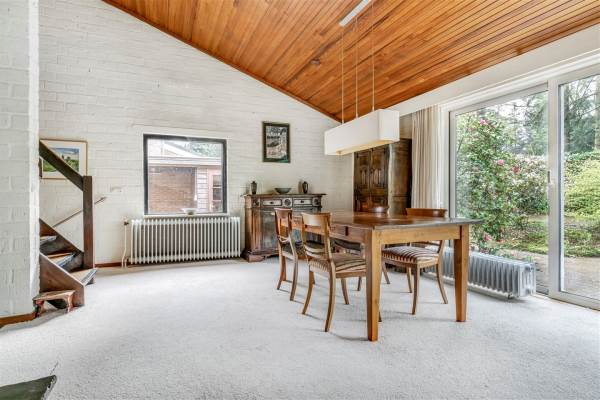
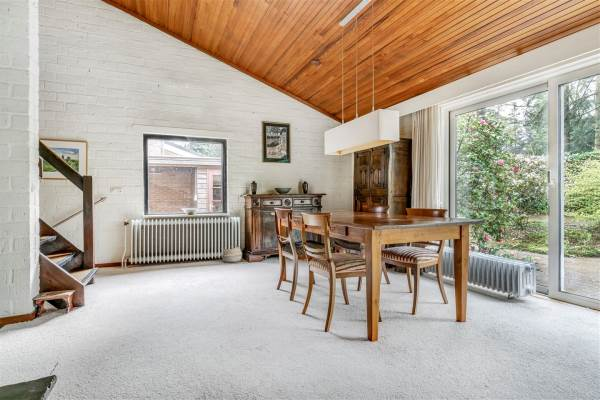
+ woven basket (231, 251)
